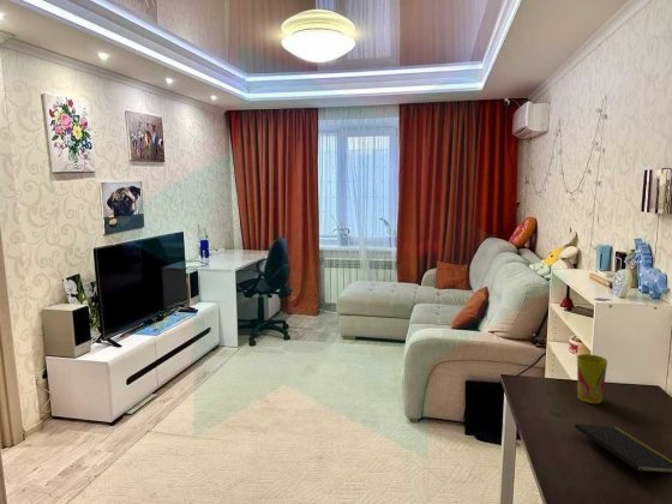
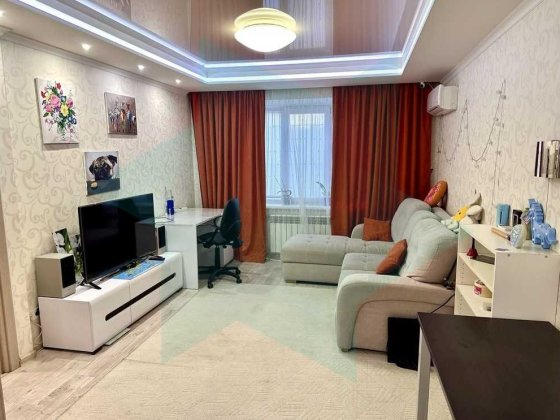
- notepad (626, 446)
- cup (590, 378)
